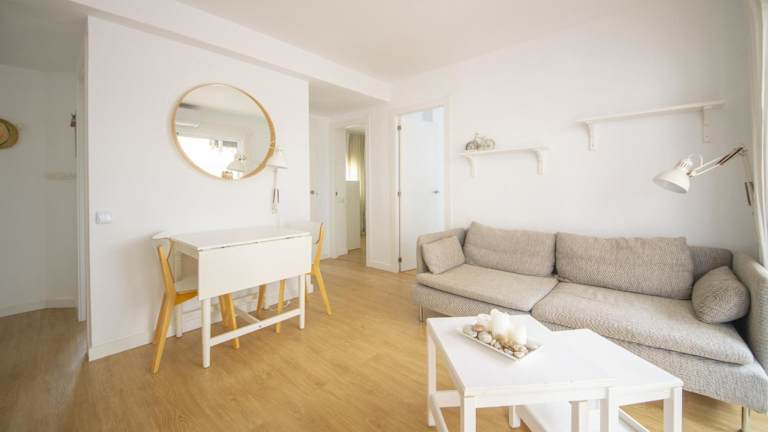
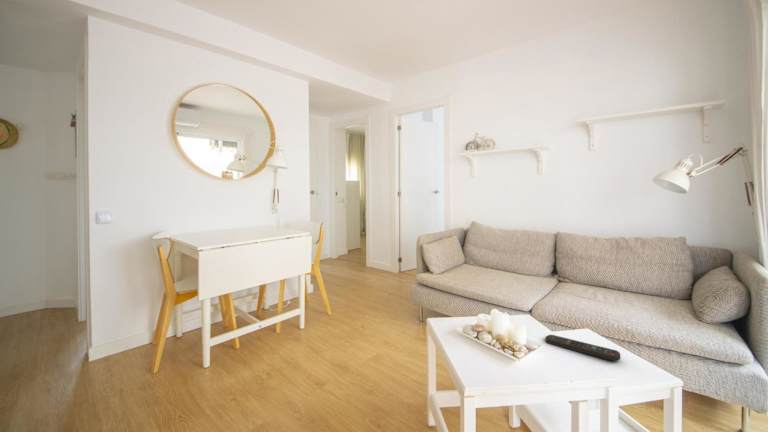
+ remote control (580, 346)
